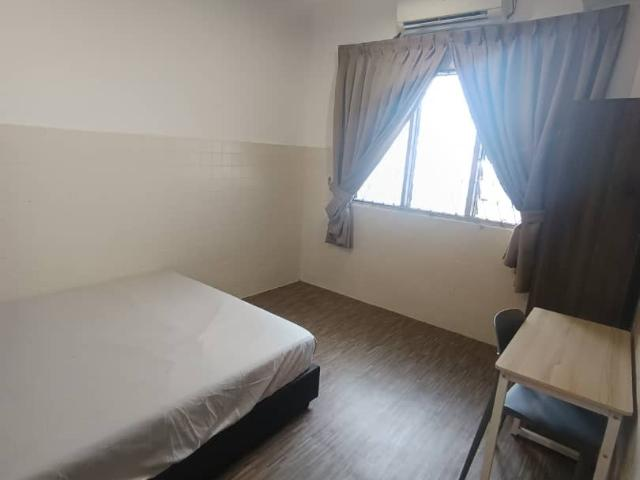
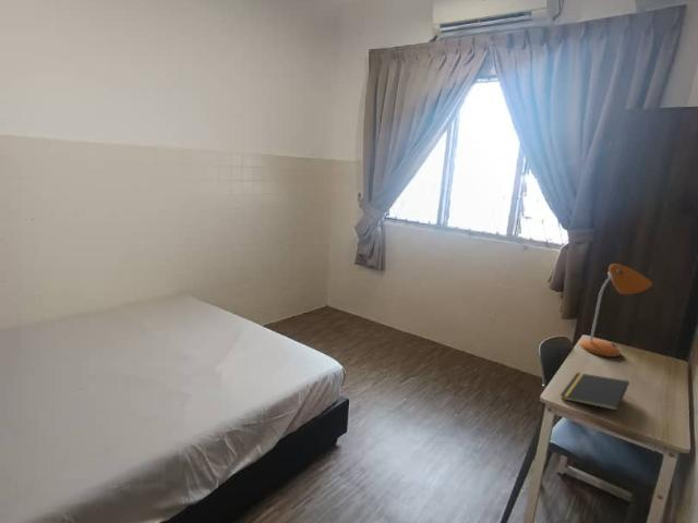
+ desk lamp (621, 293)
+ notepad (594, 389)
